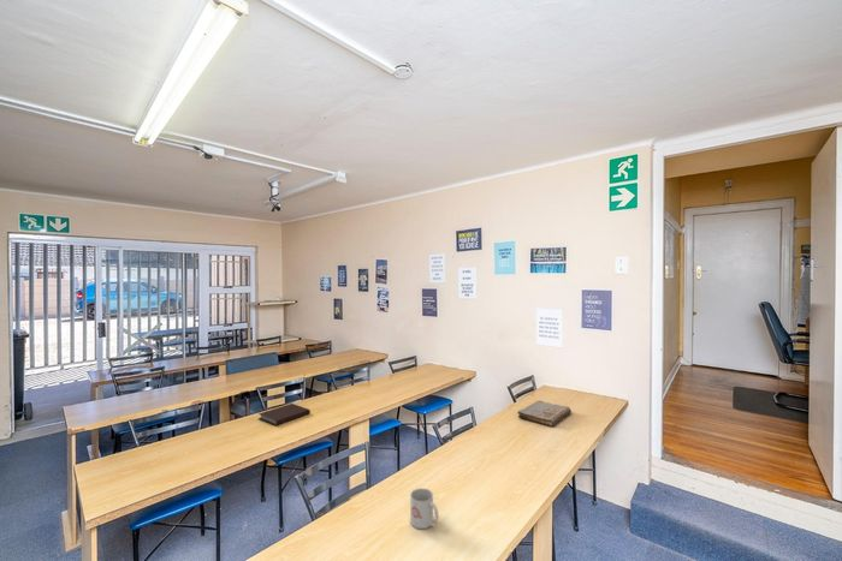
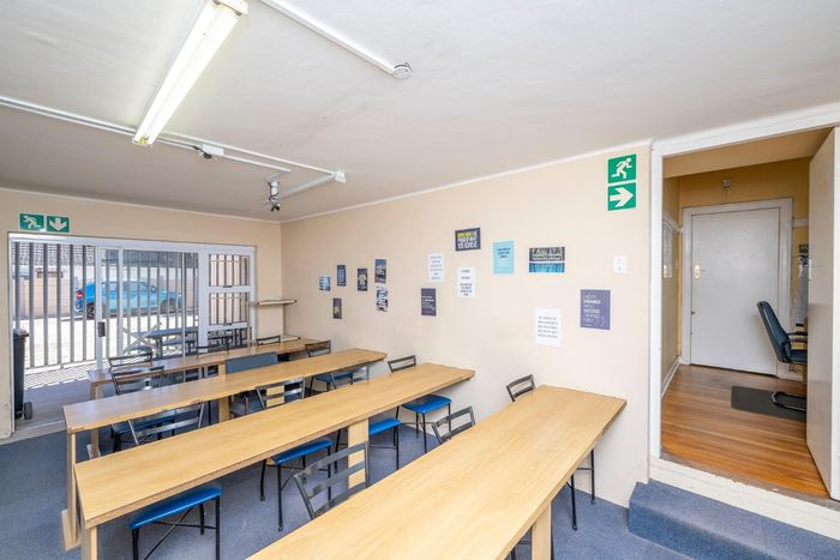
- mug (425, 509)
- notebook (284, 413)
- book (544, 412)
